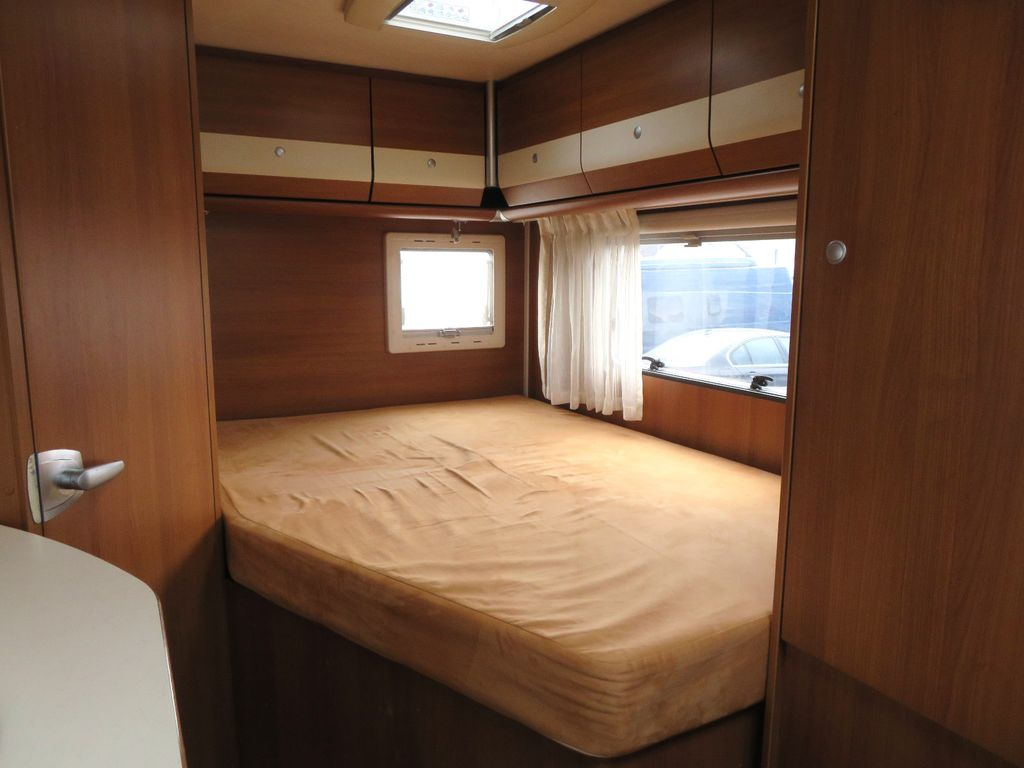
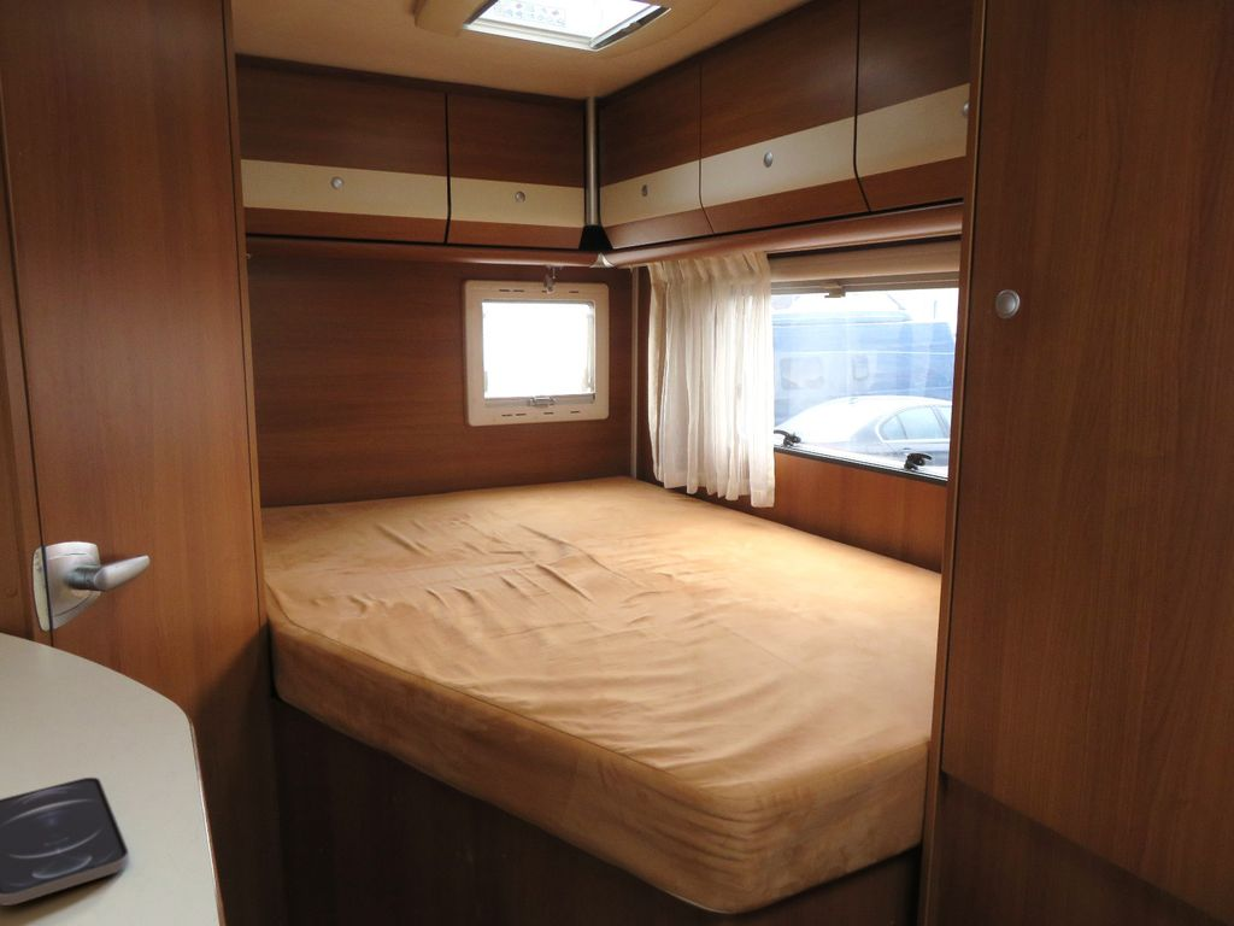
+ smartphone (53, 833)
